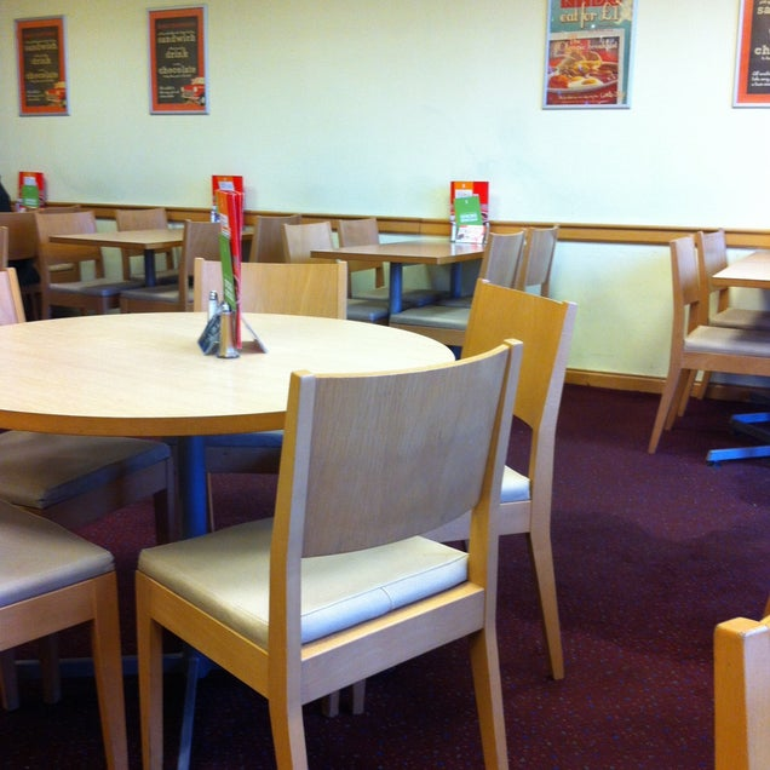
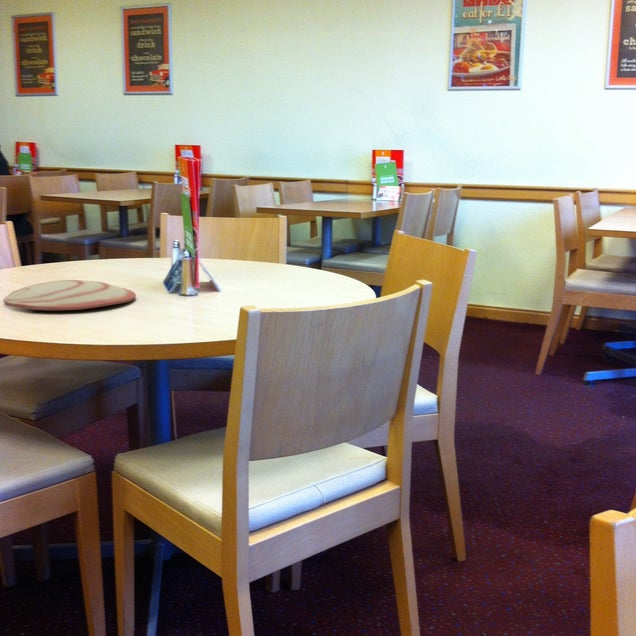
+ plate (70, 291)
